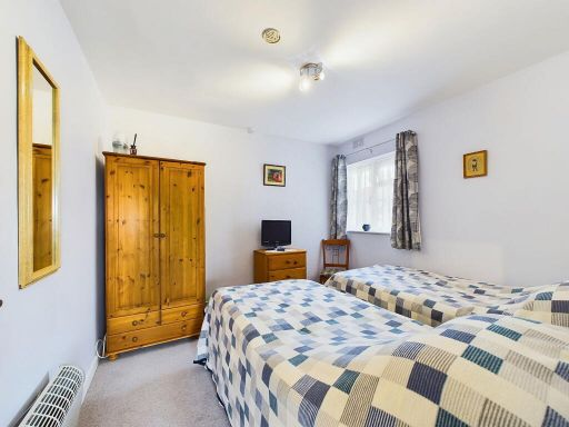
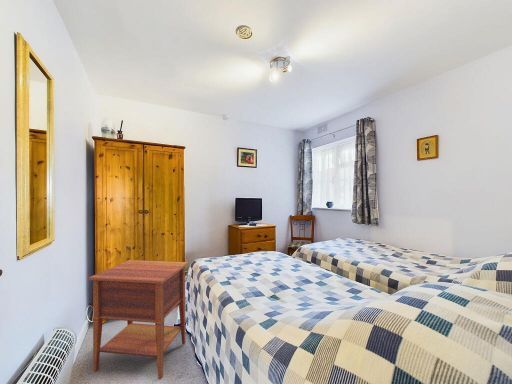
+ nightstand (143, 312)
